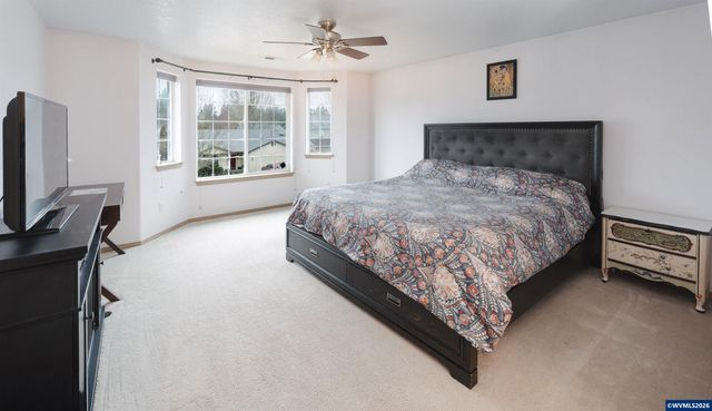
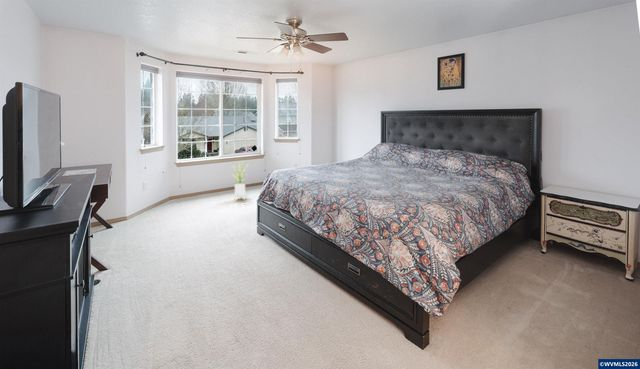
+ house plant (239, 179)
